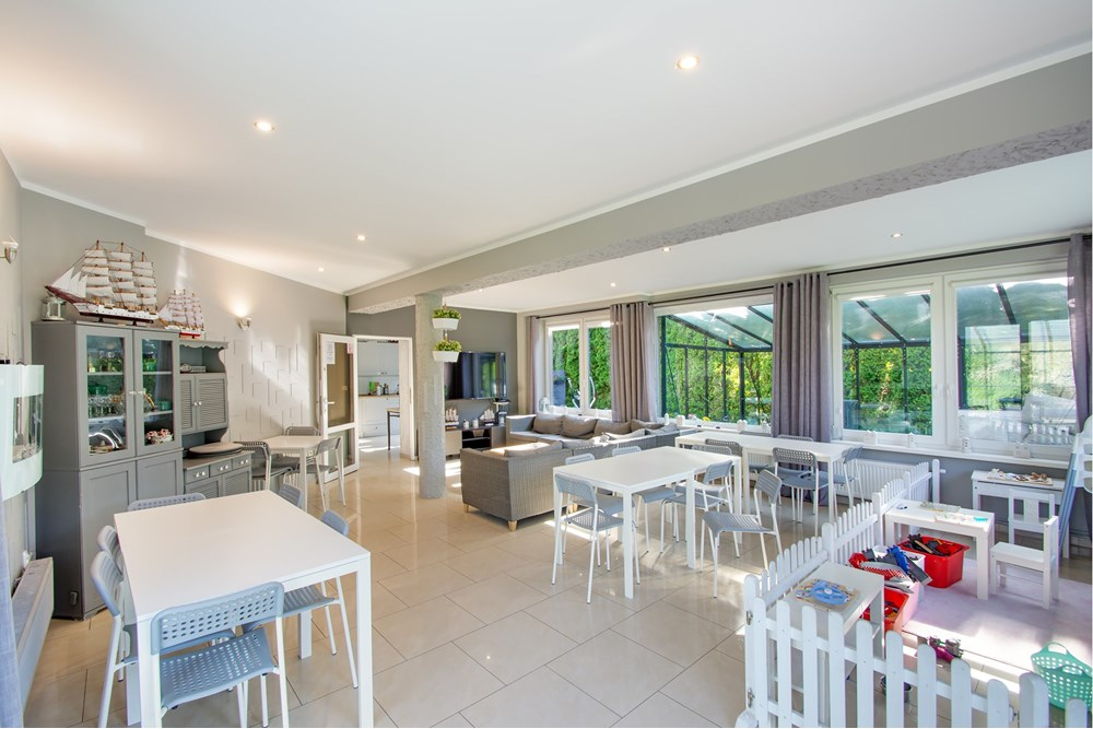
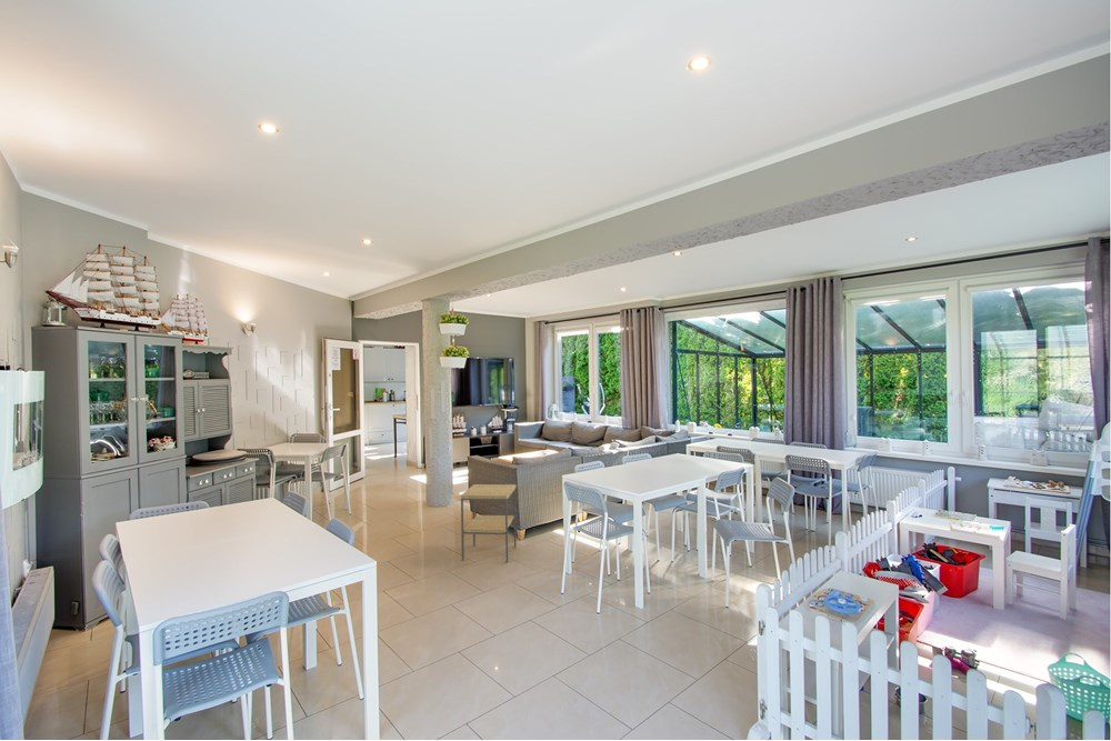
+ side table (490, 521)
